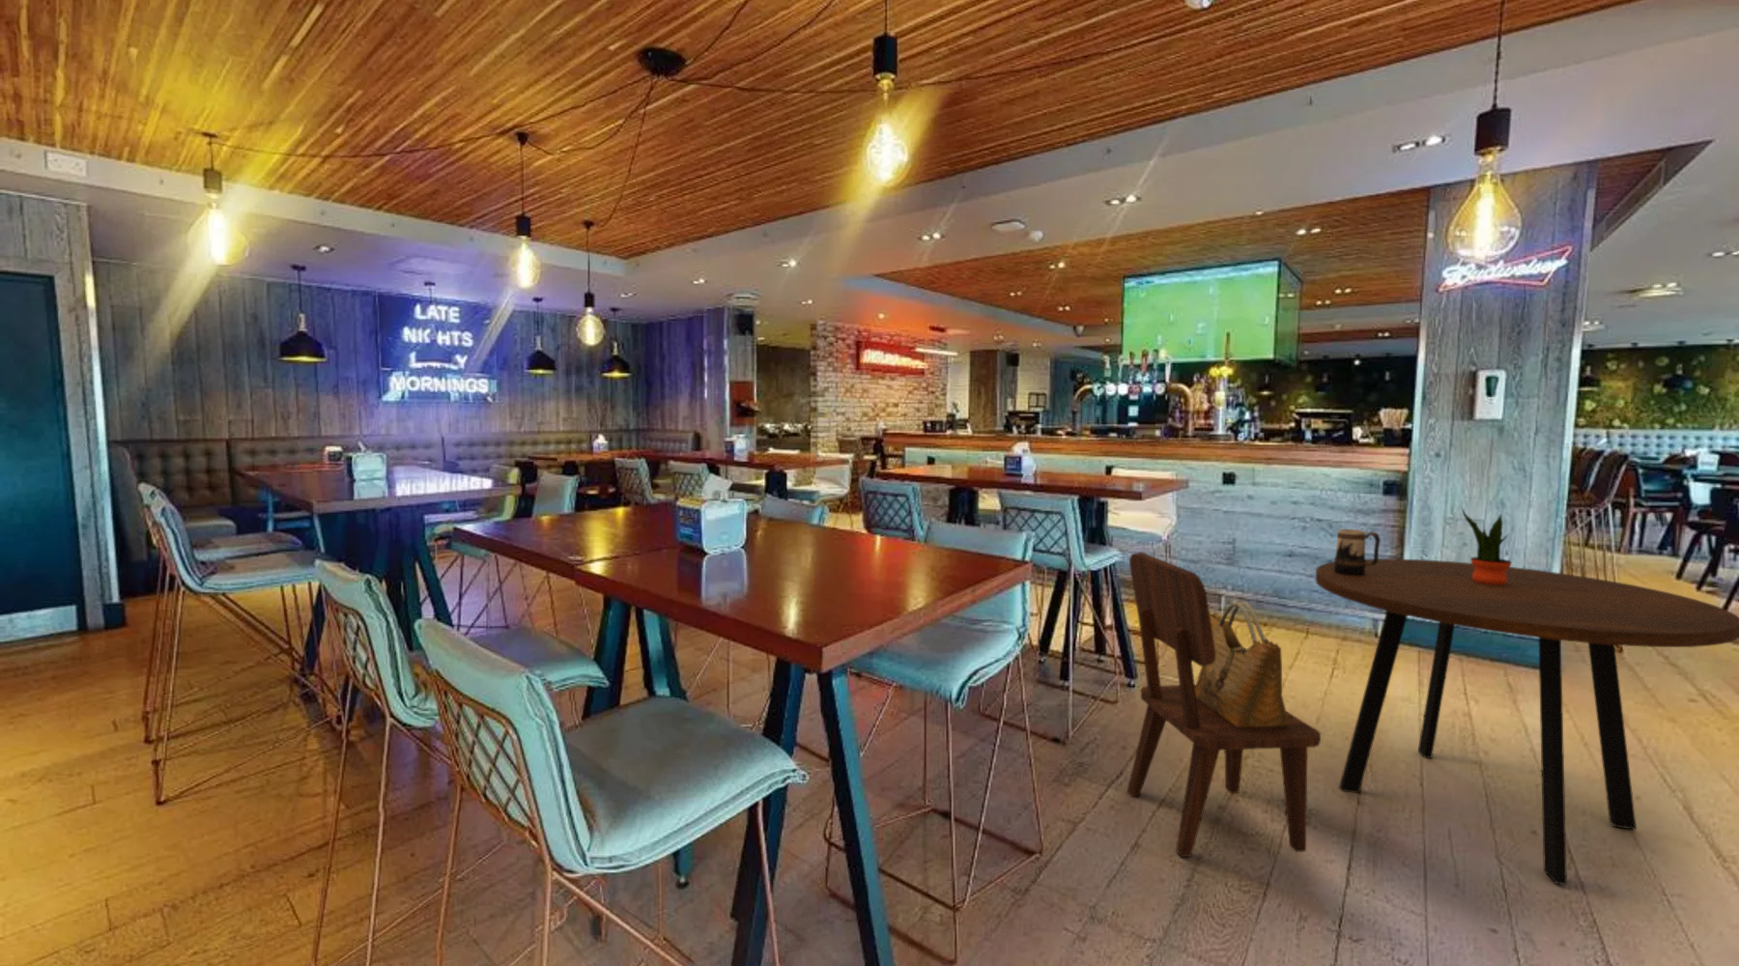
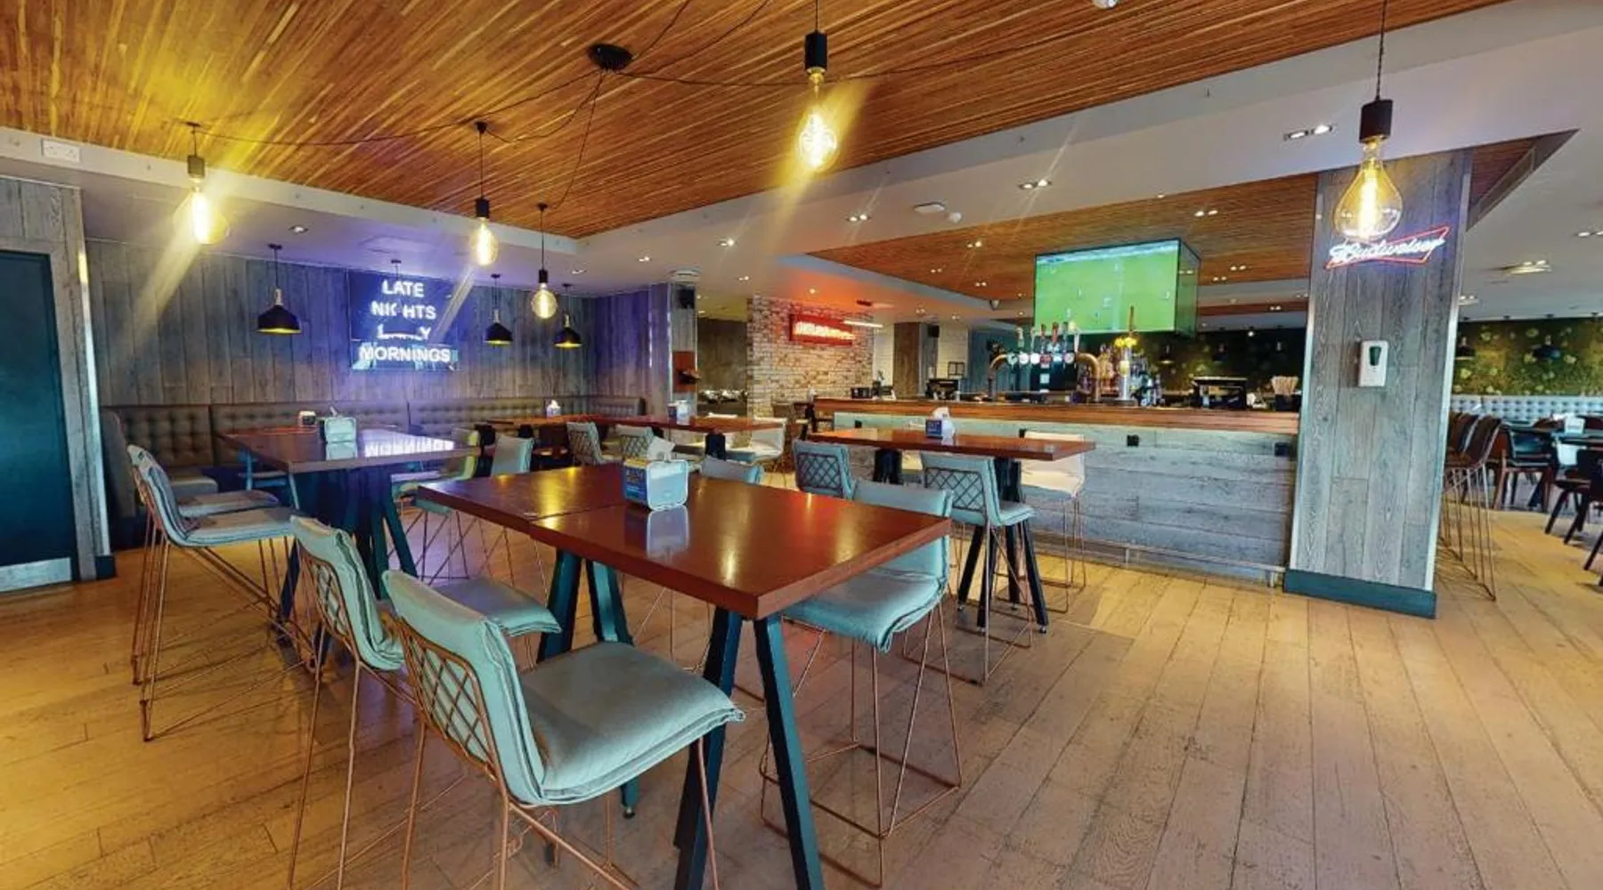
- potted plant (1483, 544)
- beer mug (1356, 552)
- grocery bag (1242, 657)
- dining chair (1207, 707)
- dining table (1443, 694)
